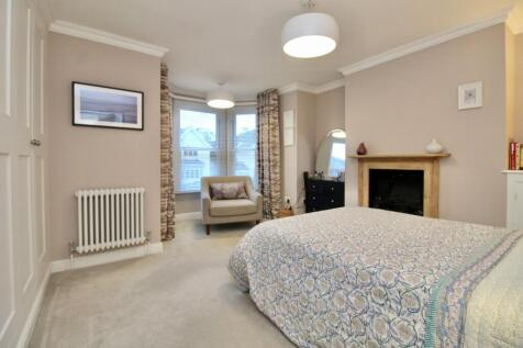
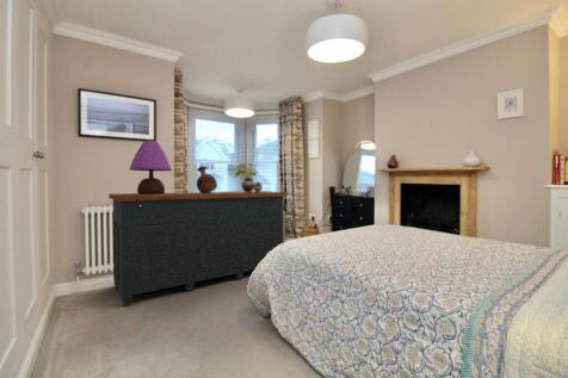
+ table lamp (150, 167)
+ potted plant (249, 178)
+ vessel (205, 179)
+ sideboard (205, 235)
